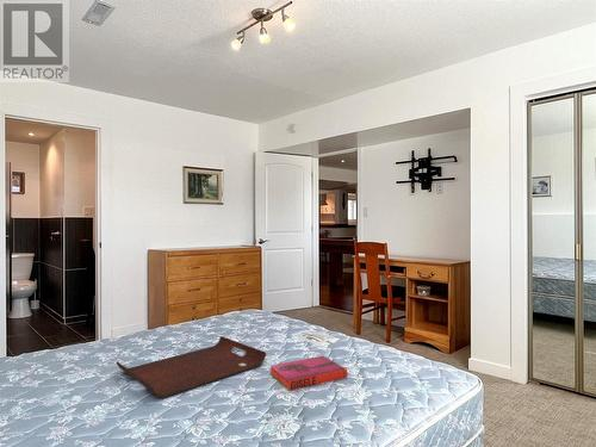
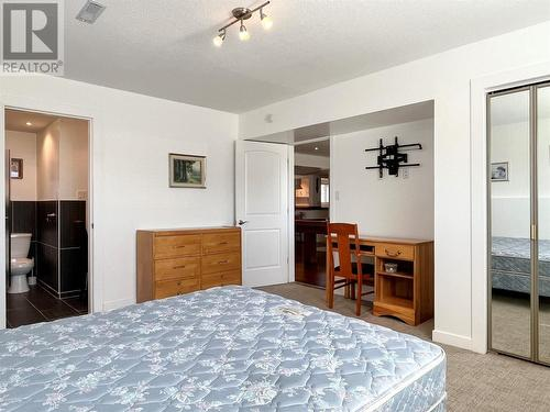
- hardback book (308, 371)
- serving tray (193, 361)
